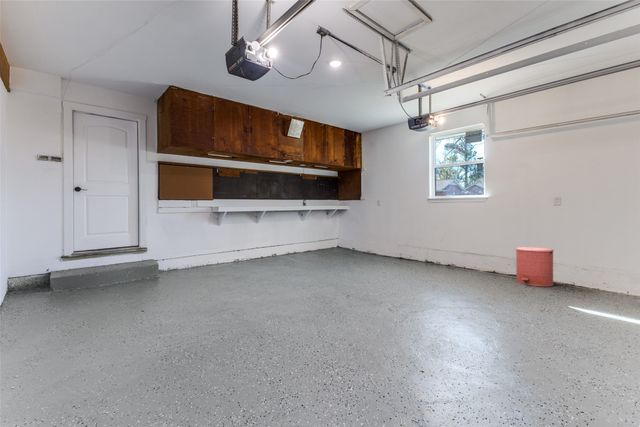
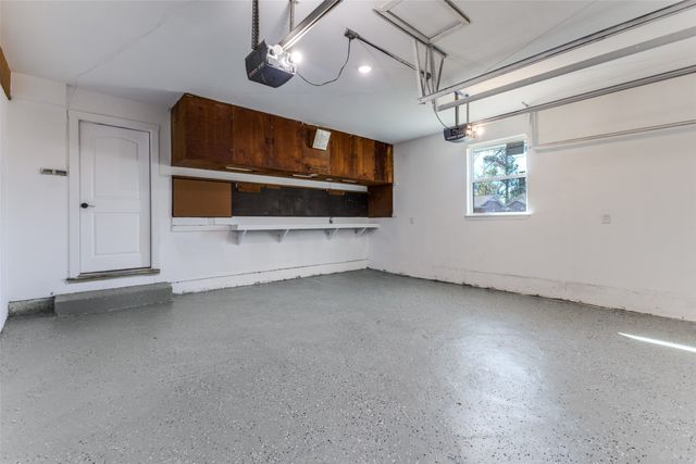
- trash can (534, 265)
